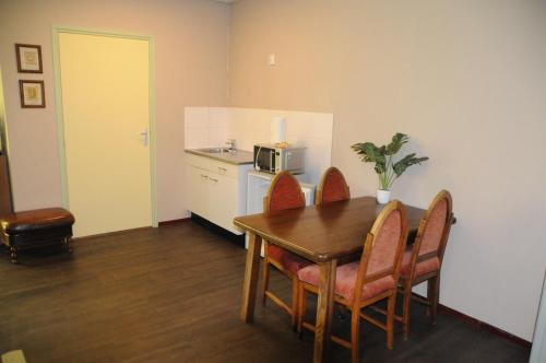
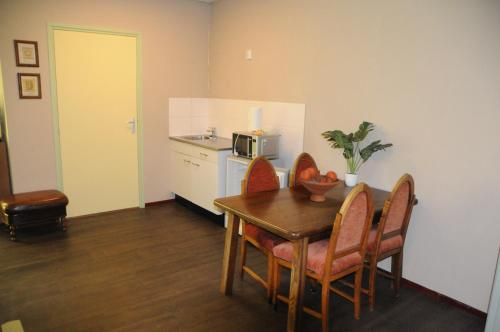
+ fruit bowl (318, 185)
